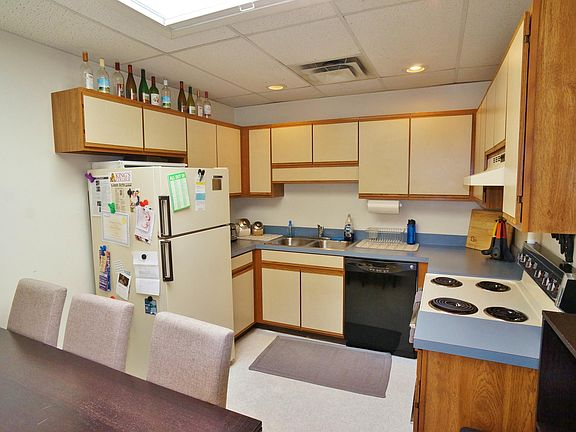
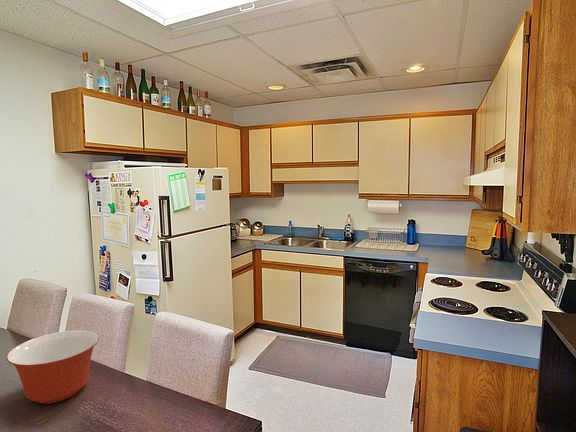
+ mixing bowl (57, 368)
